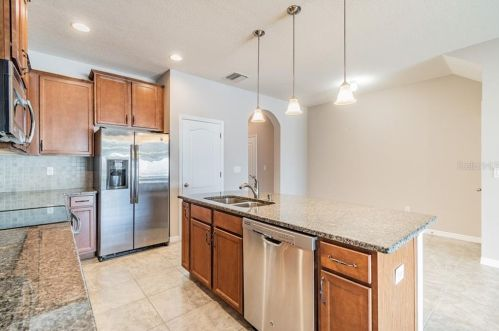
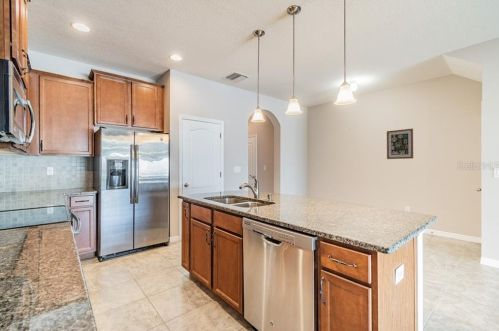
+ wall art (399, 144)
